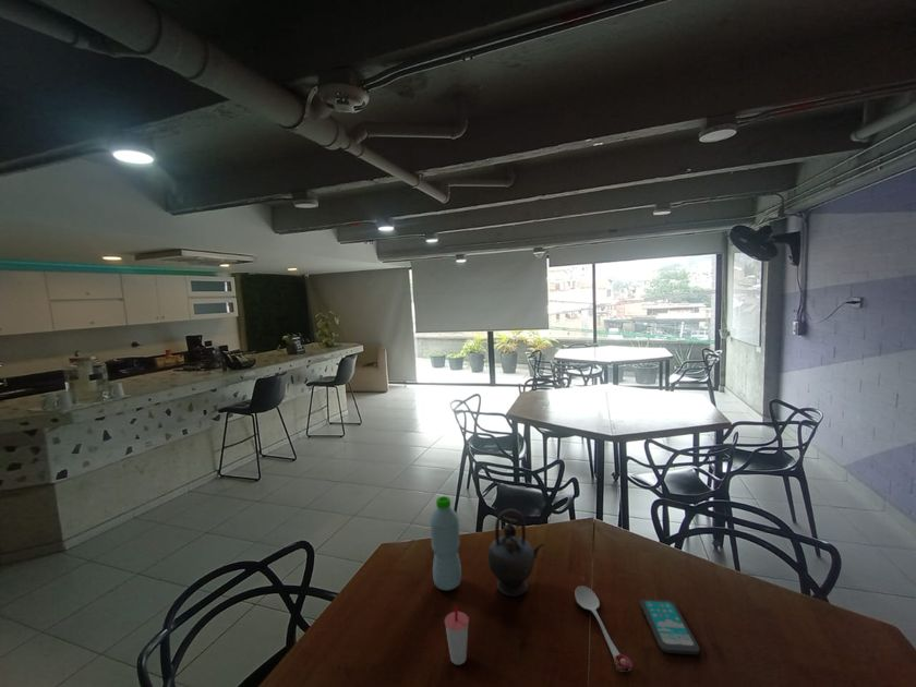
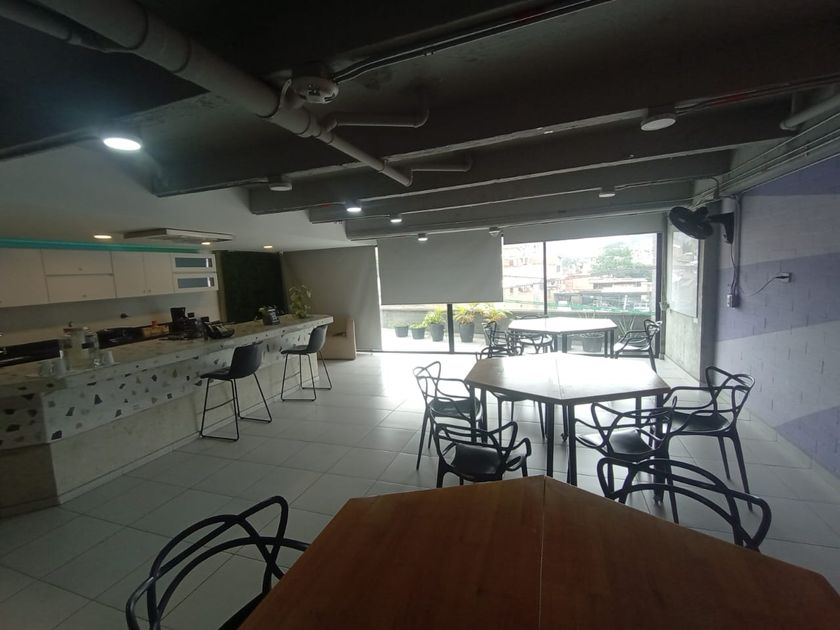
- smartphone (667, 624)
- teapot (516, 549)
- water bottle (445, 542)
- cup (457, 632)
- spoon (601, 623)
